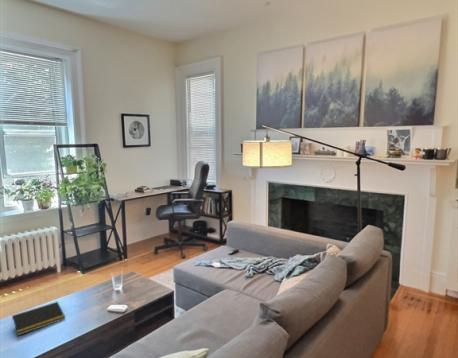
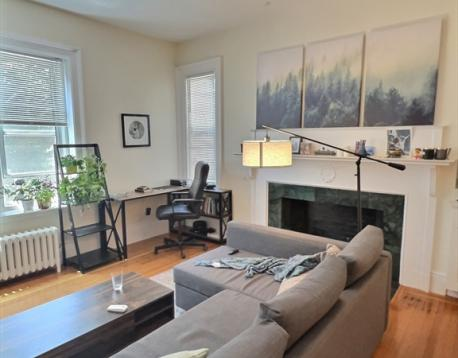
- notepad (39, 317)
